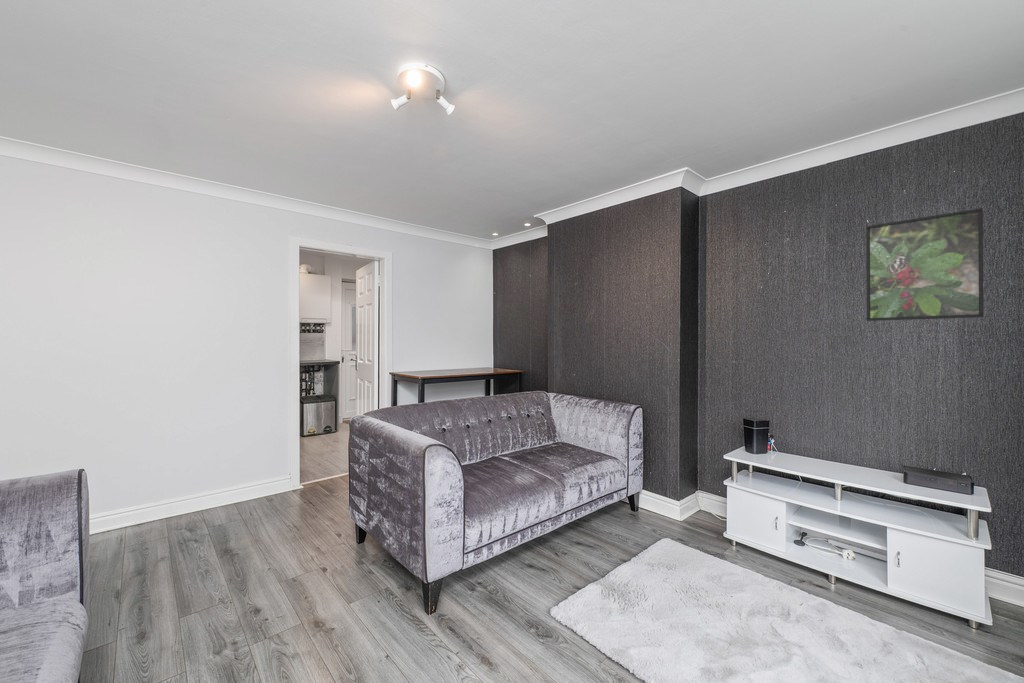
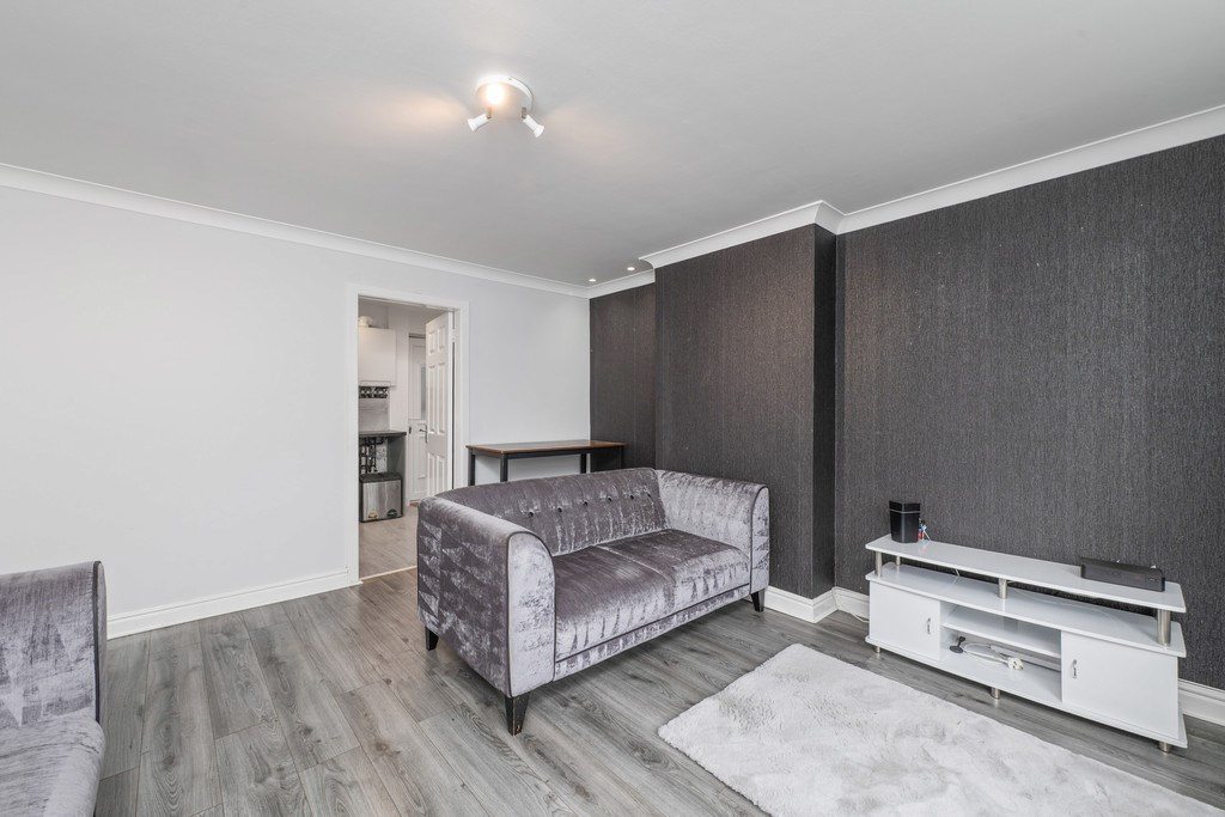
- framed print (920, 268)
